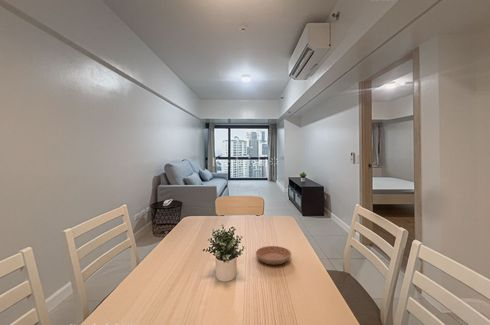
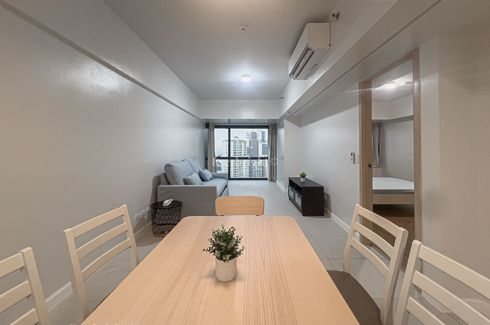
- saucer (273, 255)
